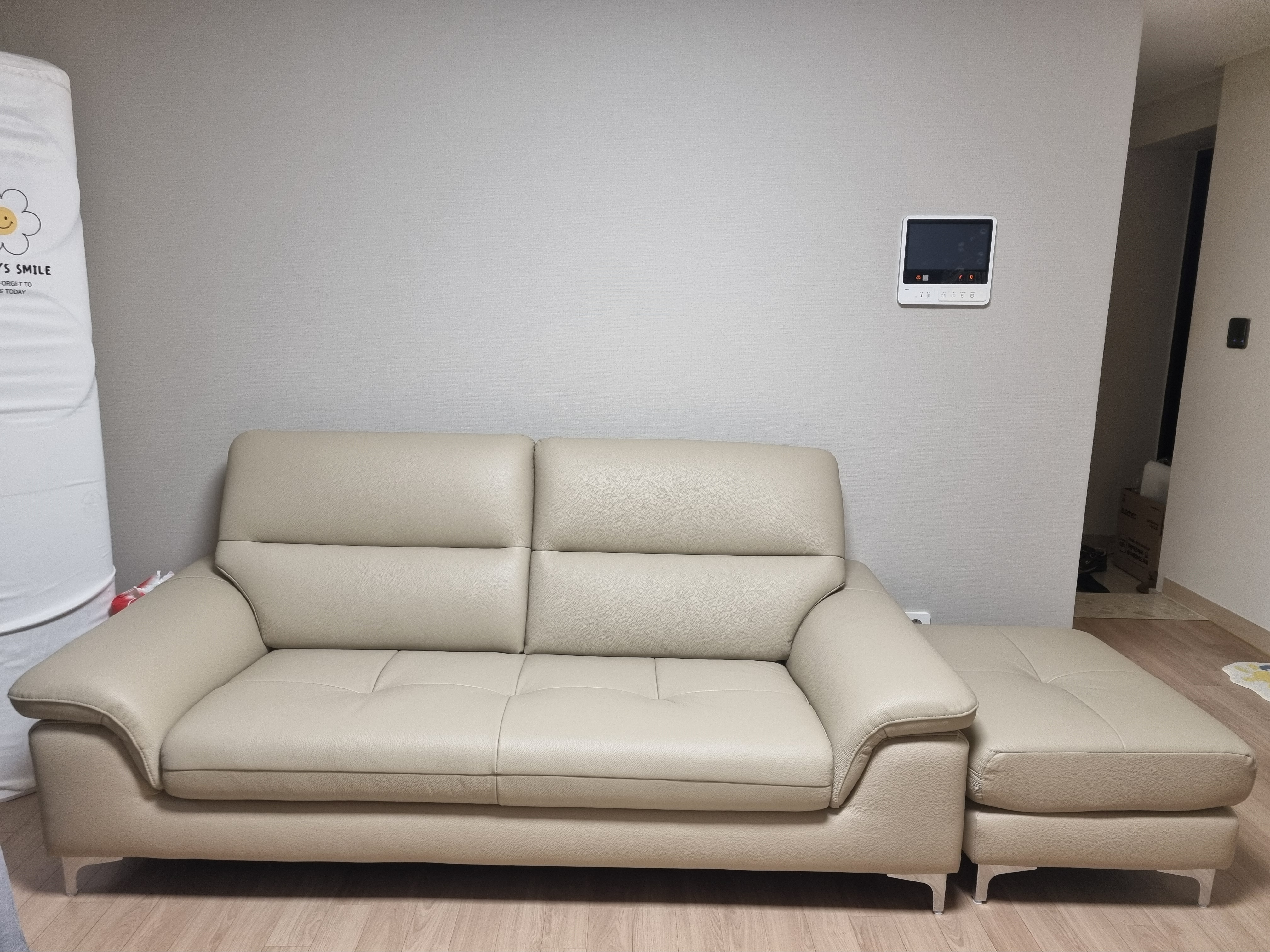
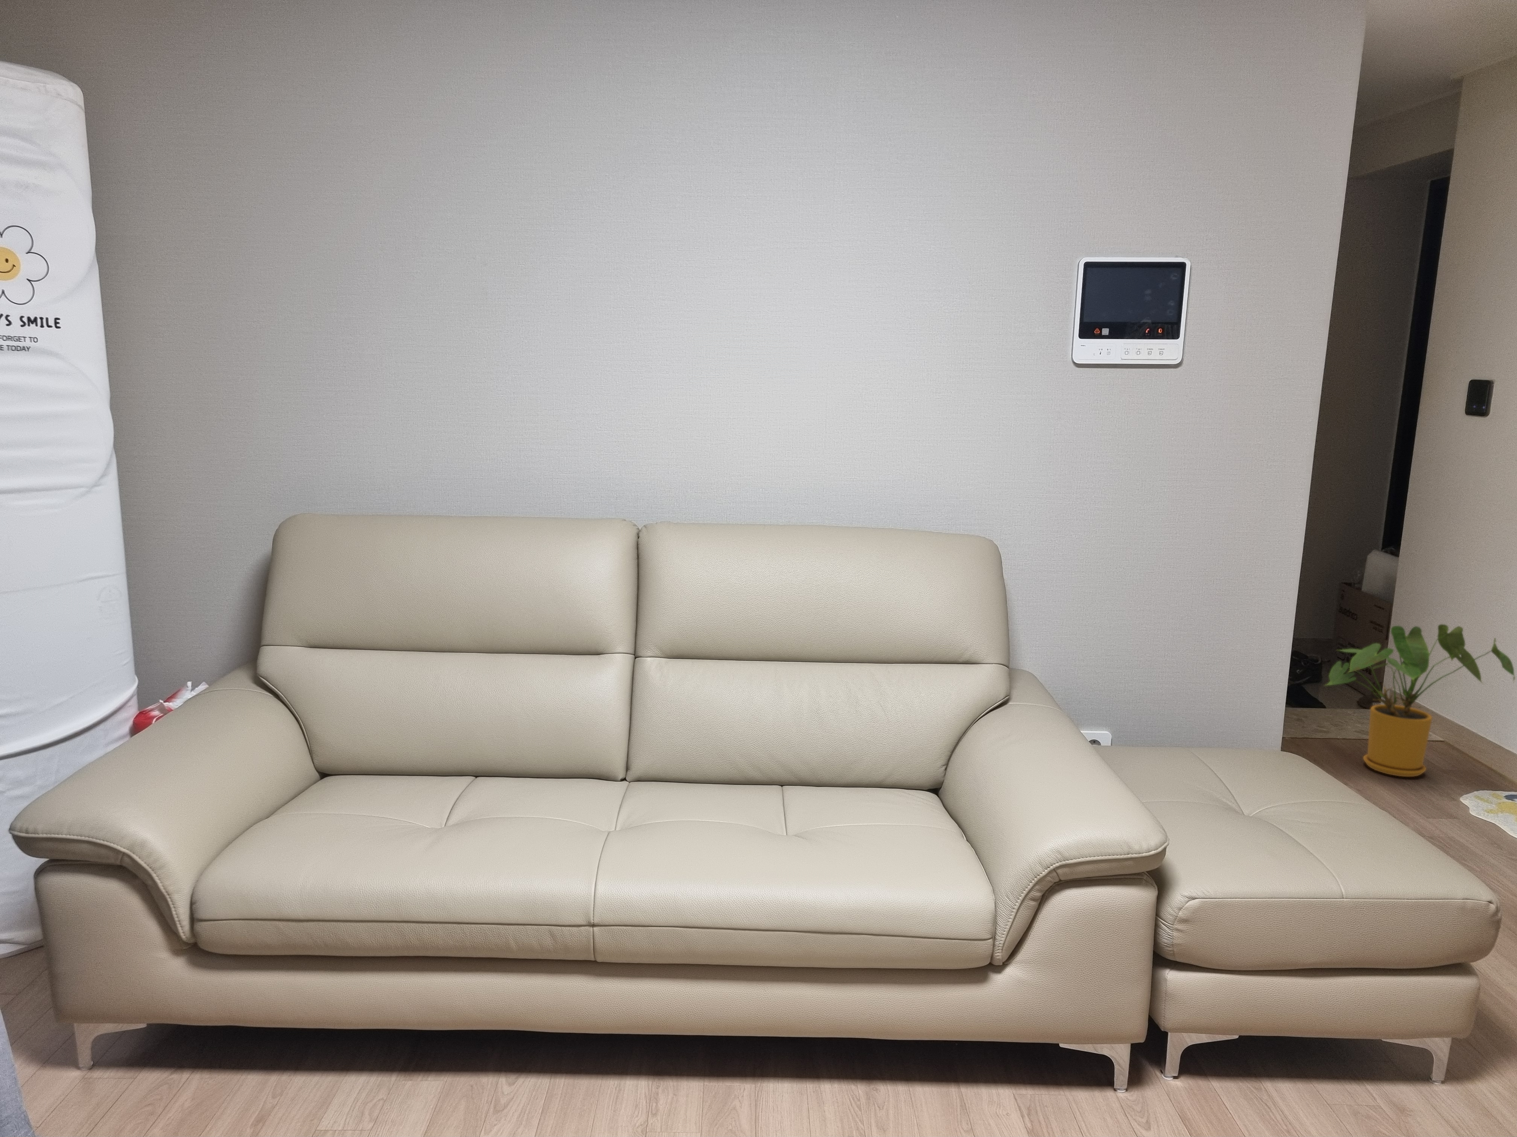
+ house plant (1405, 696)
